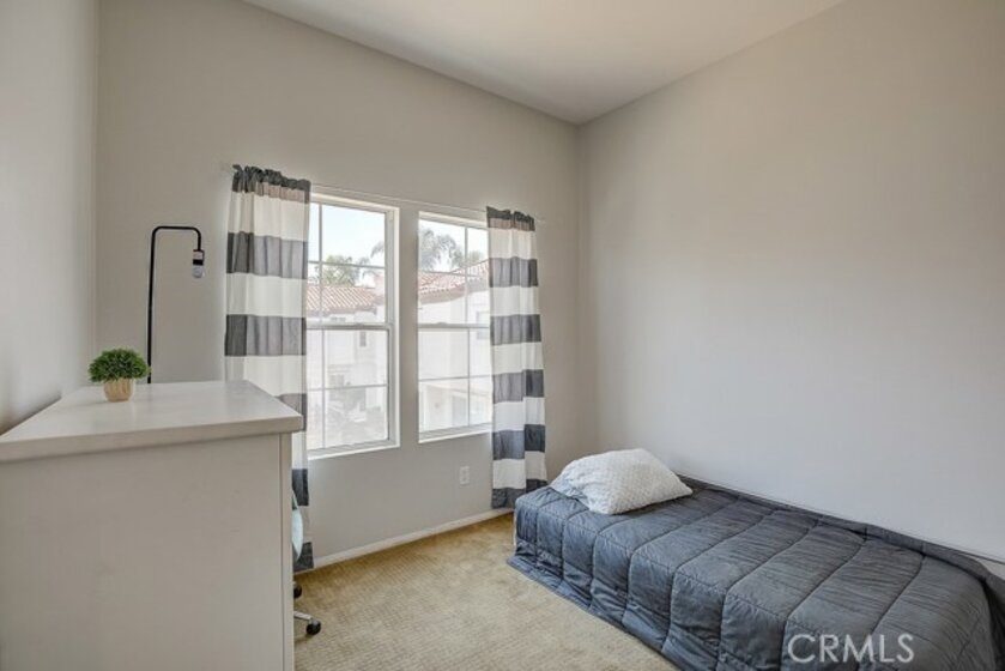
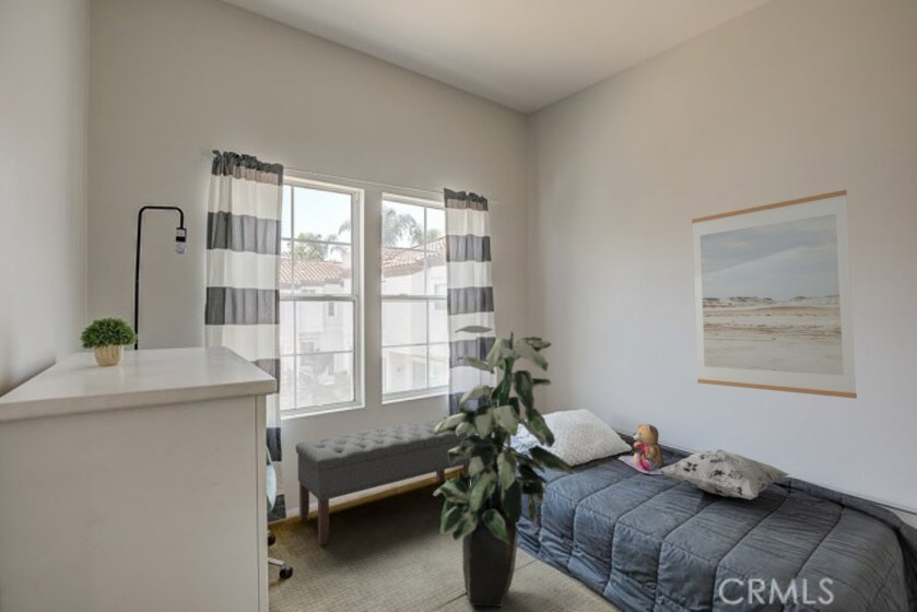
+ decorative pillow (721, 472)
+ wall art (763, 297)
+ teddy bear (638, 444)
+ indoor plant (492, 457)
+ bench (390, 469)
